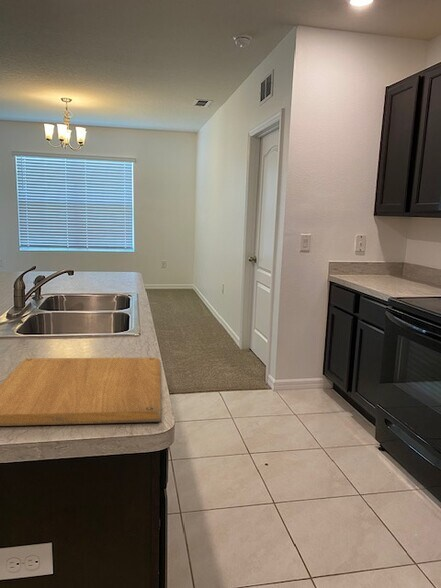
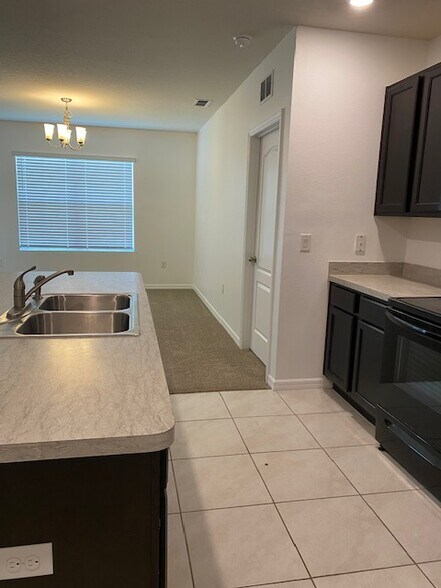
- chopping board (81, 384)
